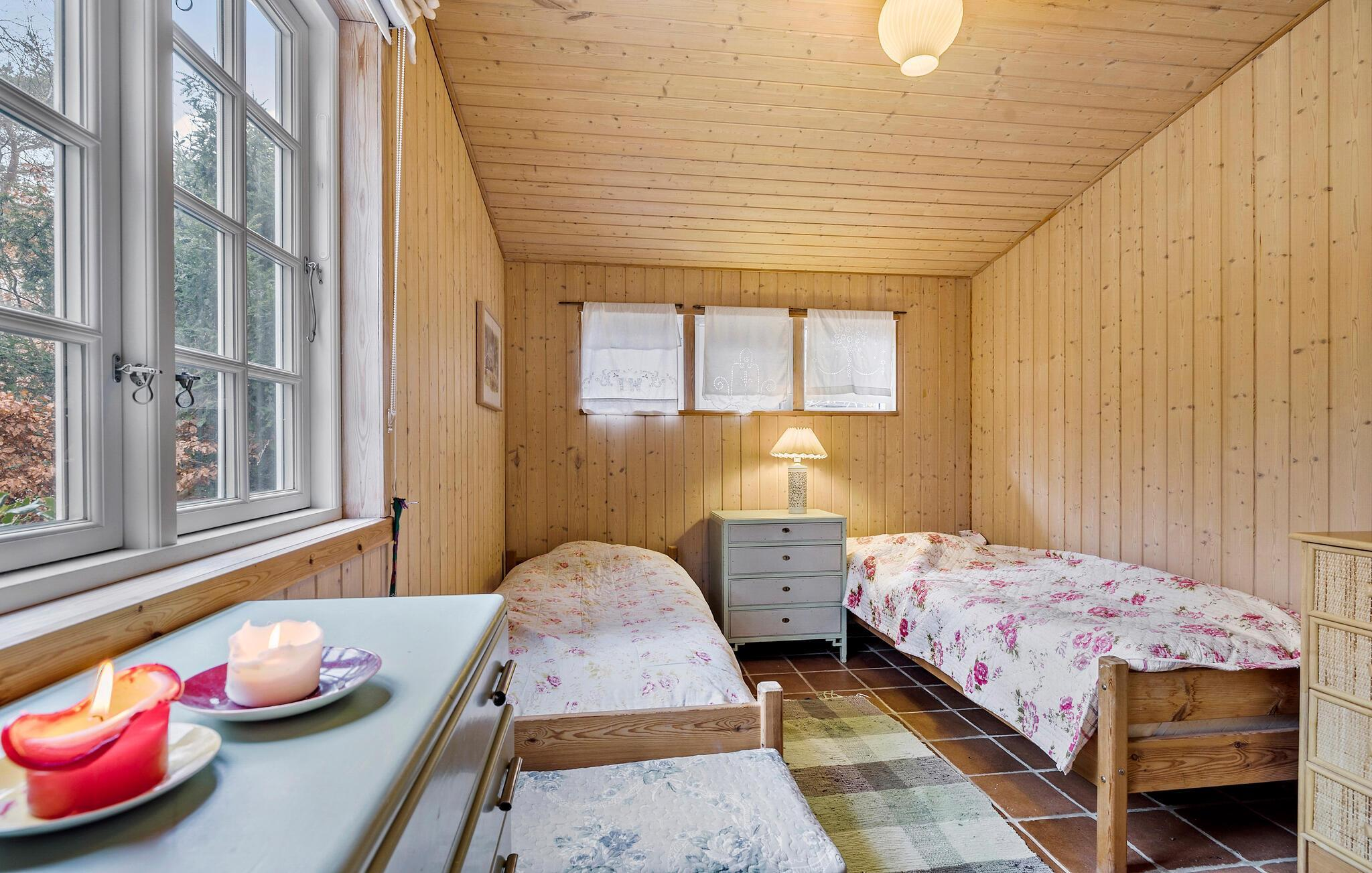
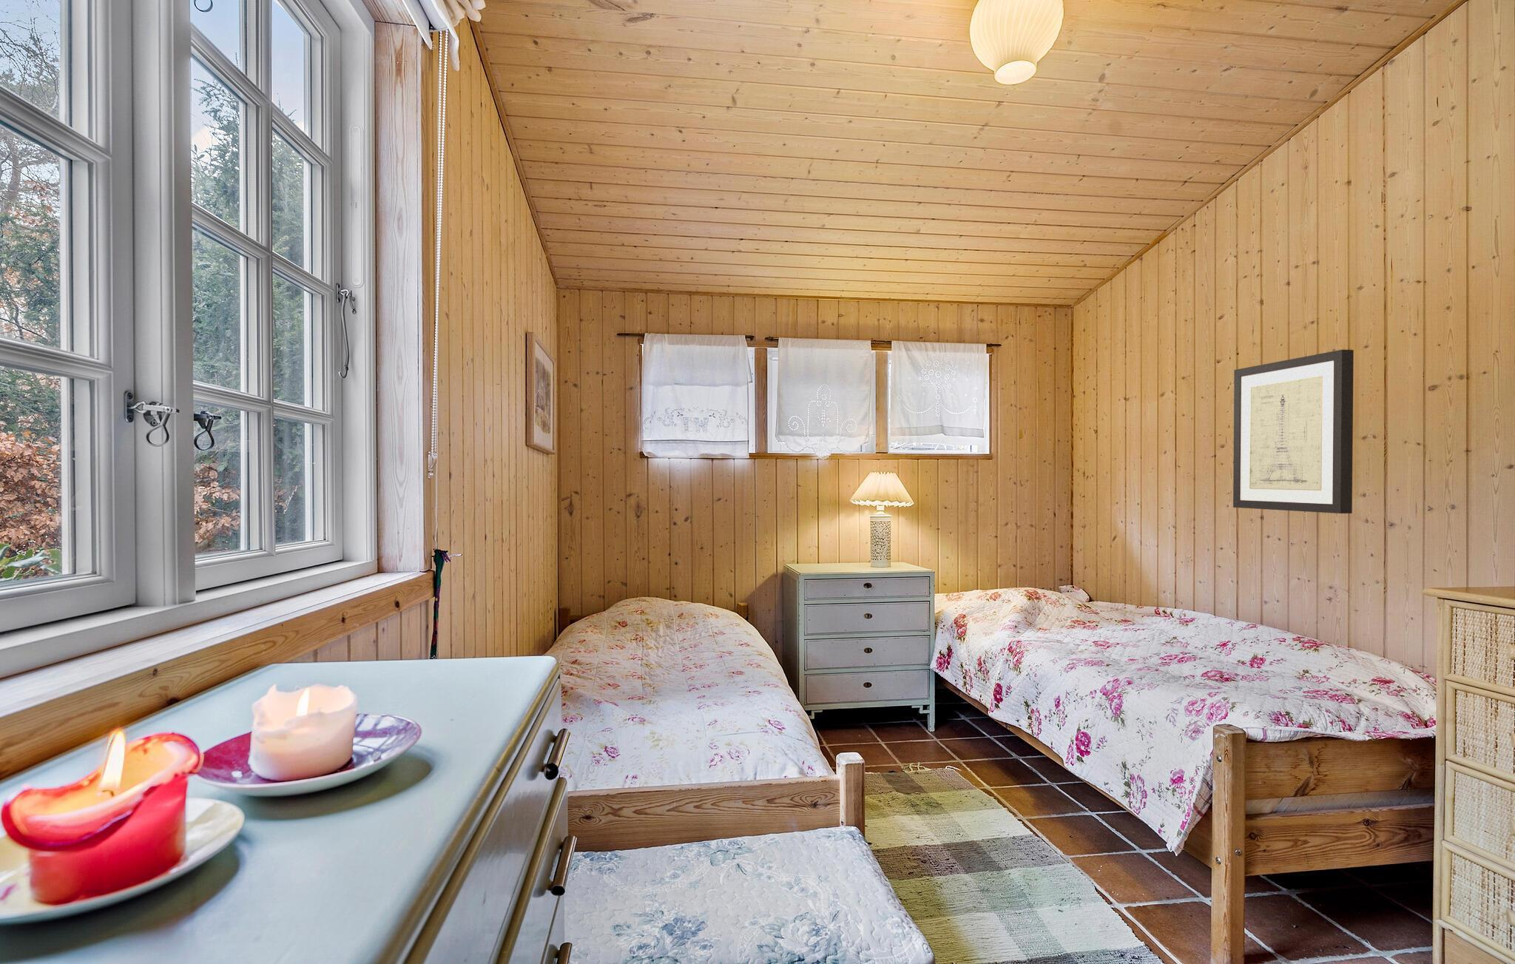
+ wall art (1288, 435)
